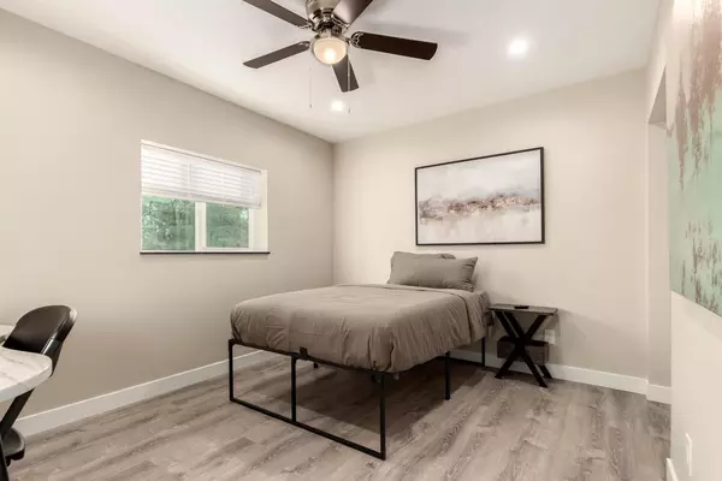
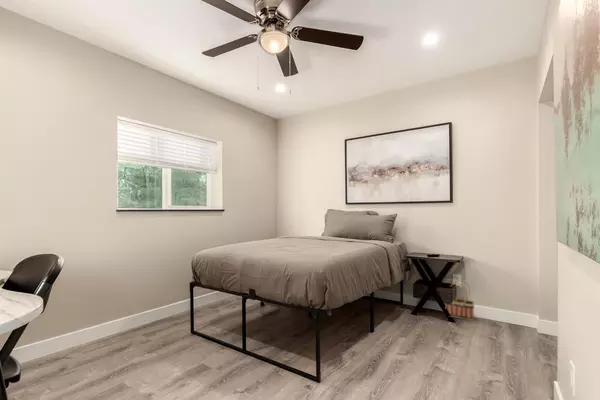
+ basket (459, 299)
